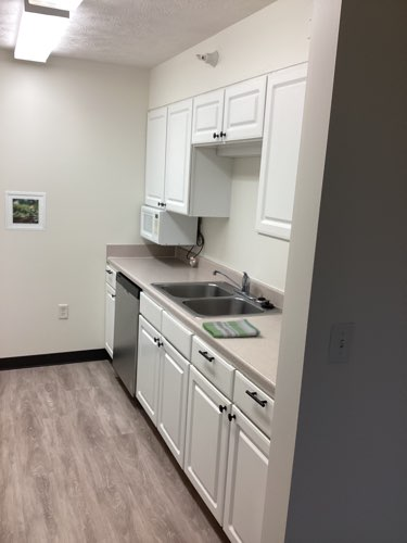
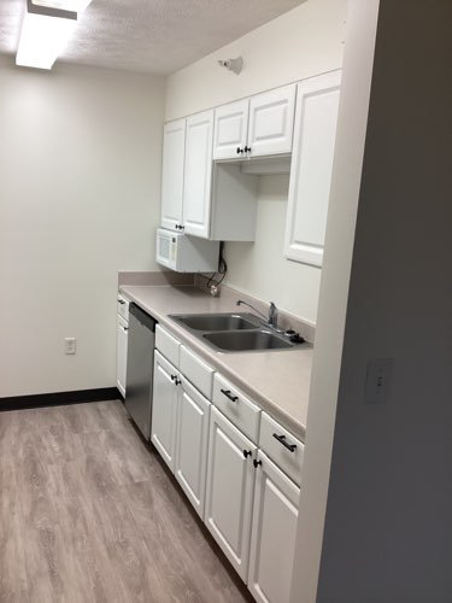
- dish towel (230, 327)
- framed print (25, 211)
